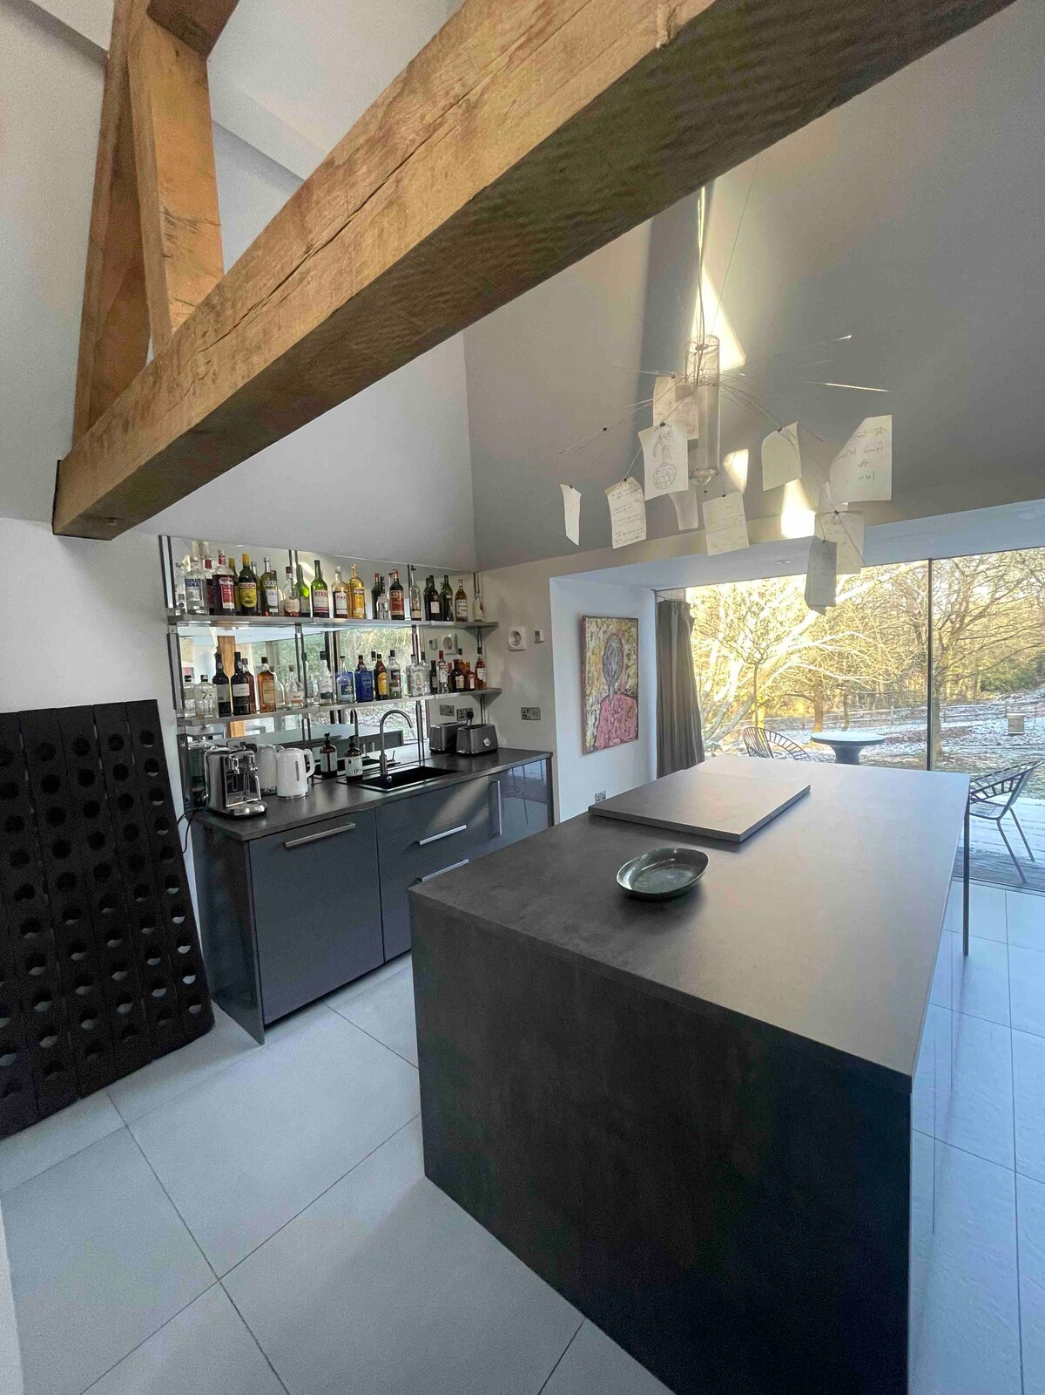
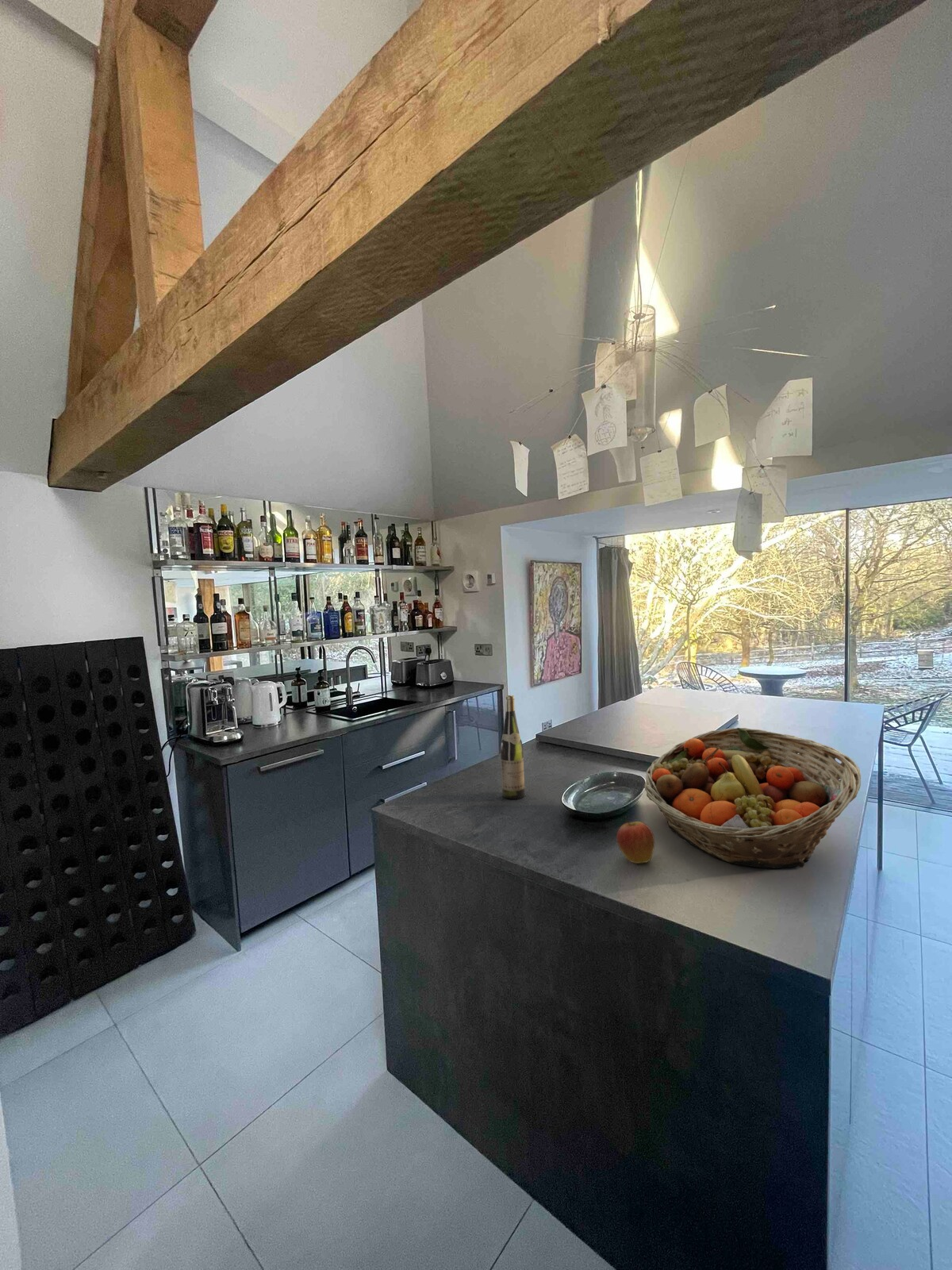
+ wine bottle (511, 745)
+ apple (635, 839)
+ fruit basket (741, 789)
